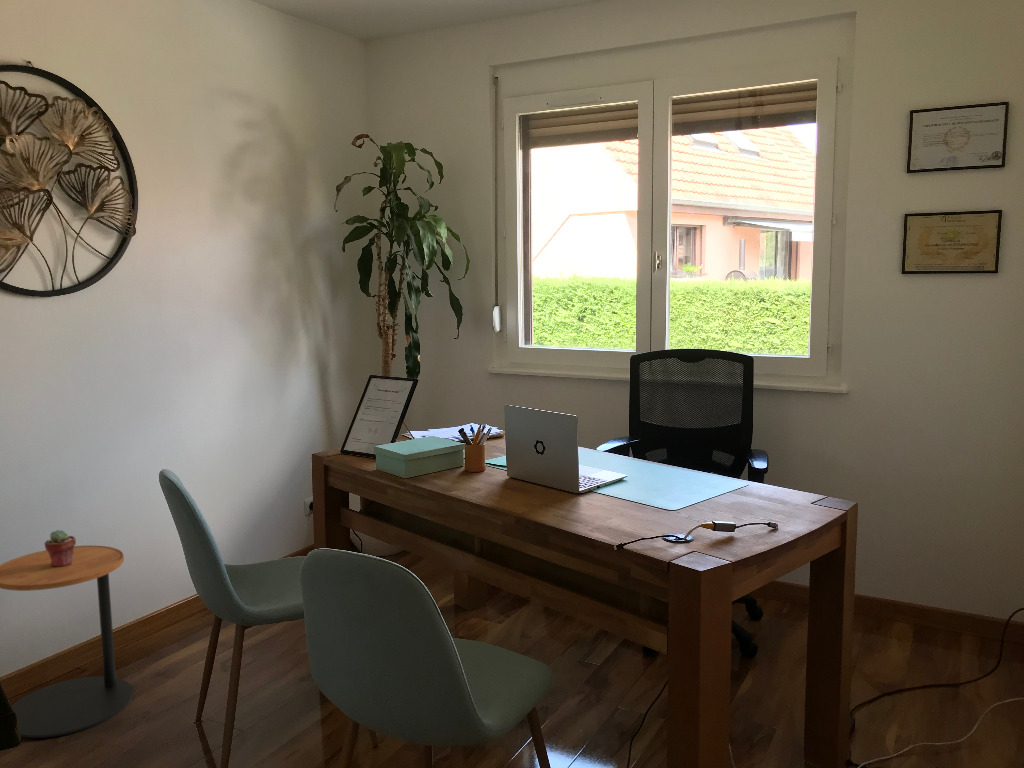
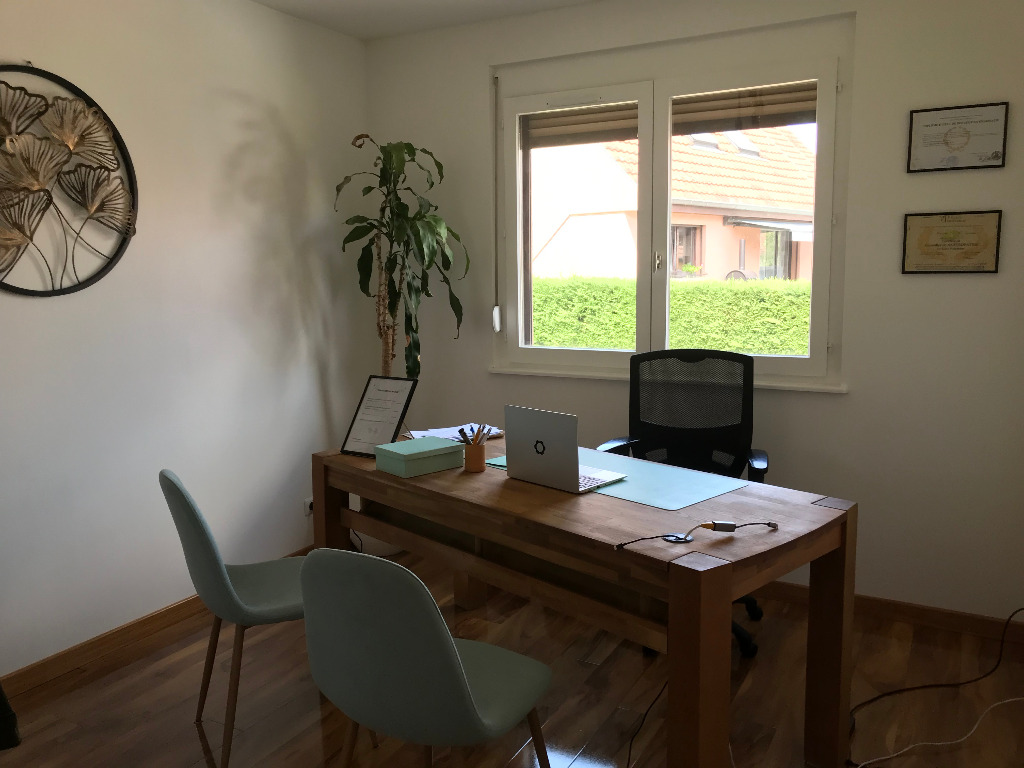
- potted succulent (60, 545)
- side table (100, 627)
